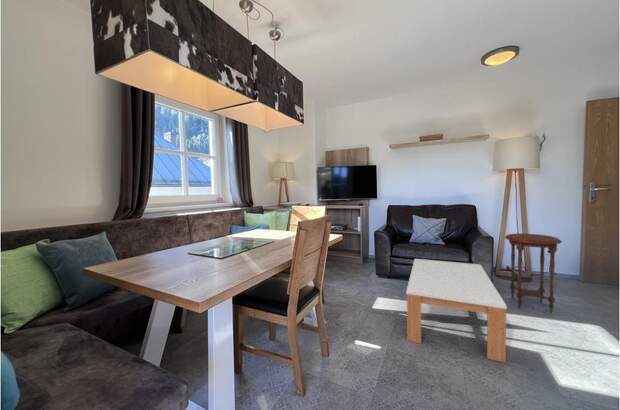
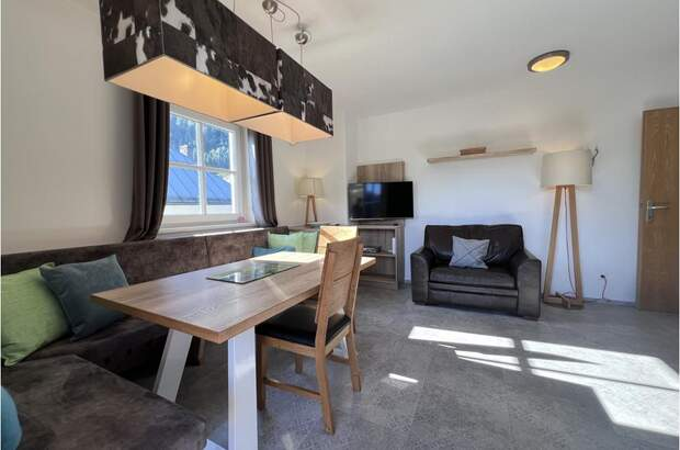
- coffee table (448, 297)
- side table (540, 271)
